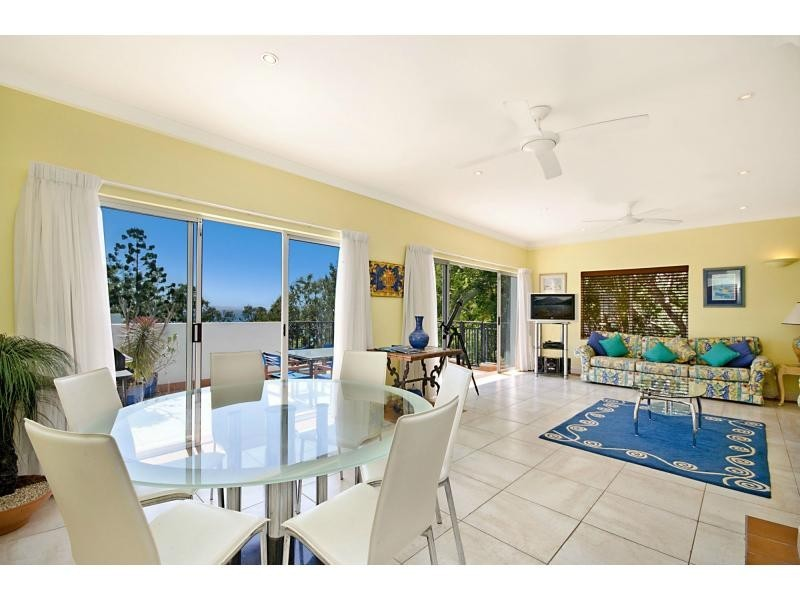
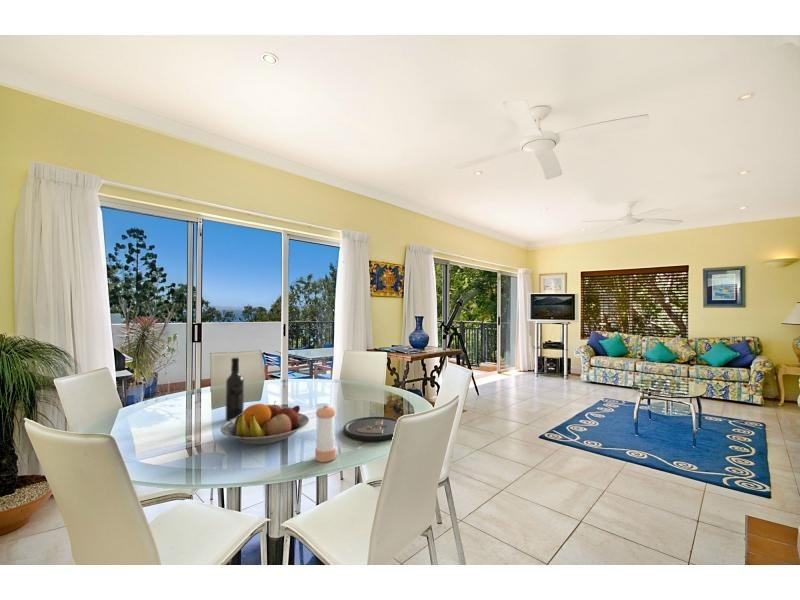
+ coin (374, 428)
+ pepper shaker (325, 431)
+ fruit bowl (266, 419)
+ wine bottle (234, 388)
